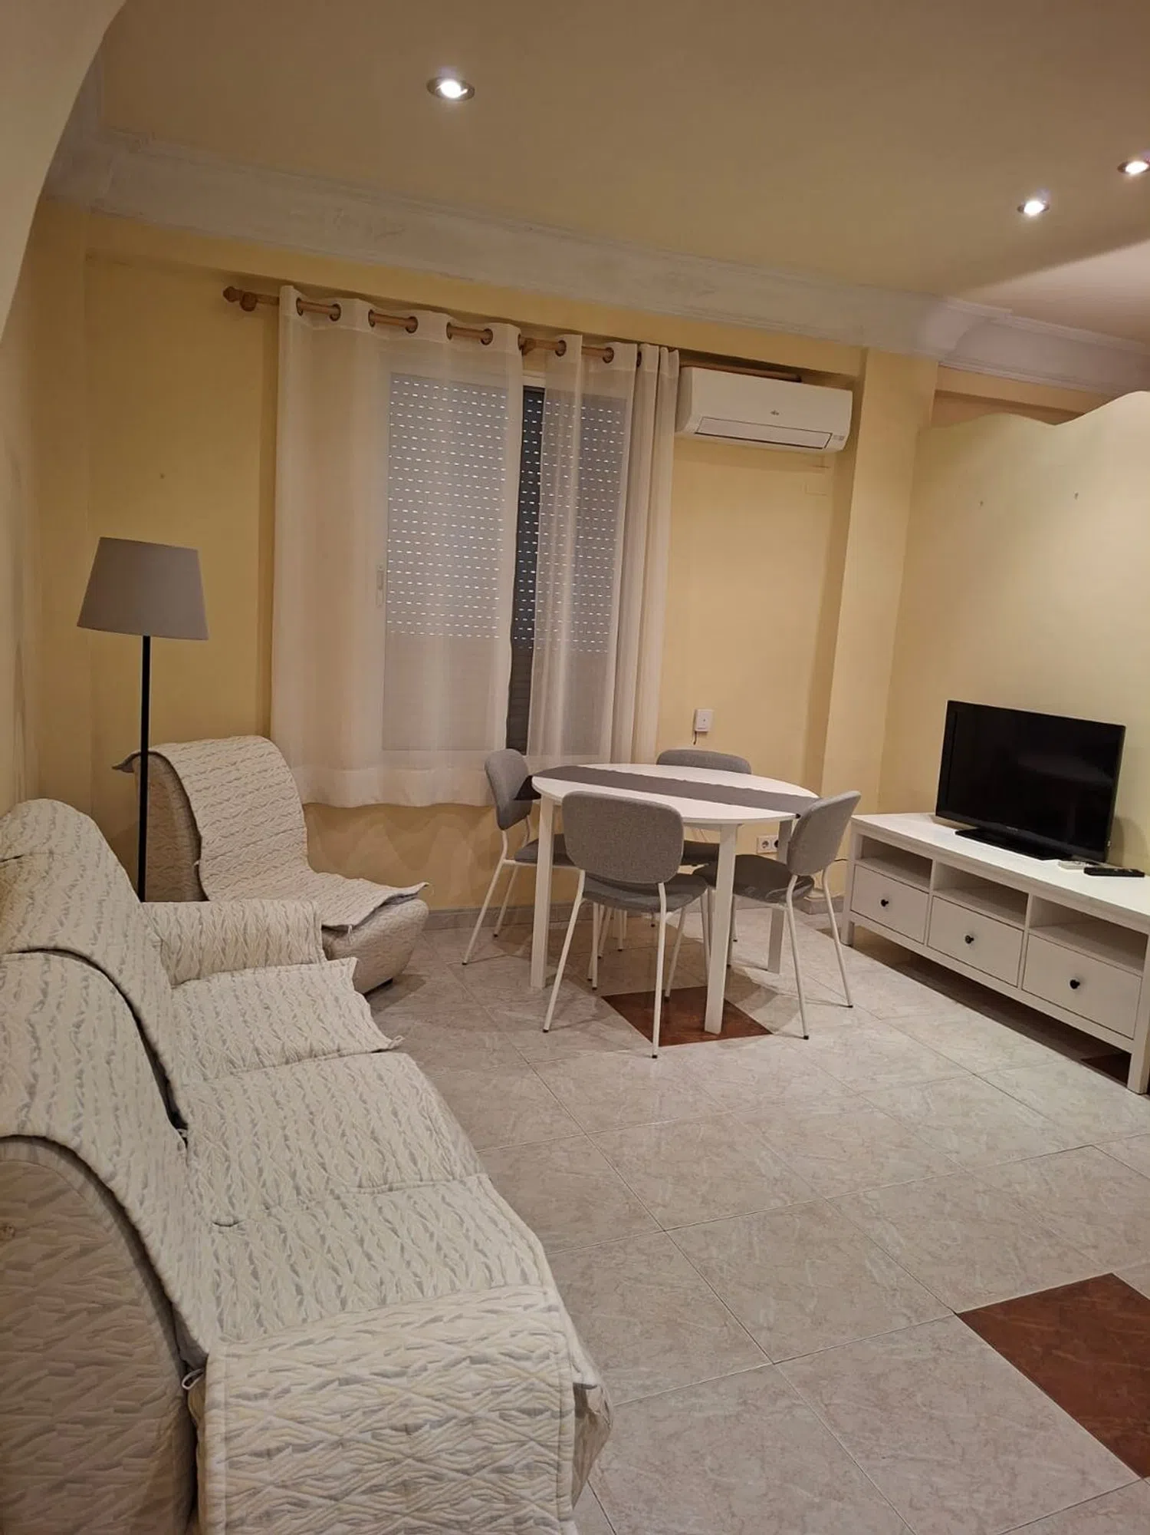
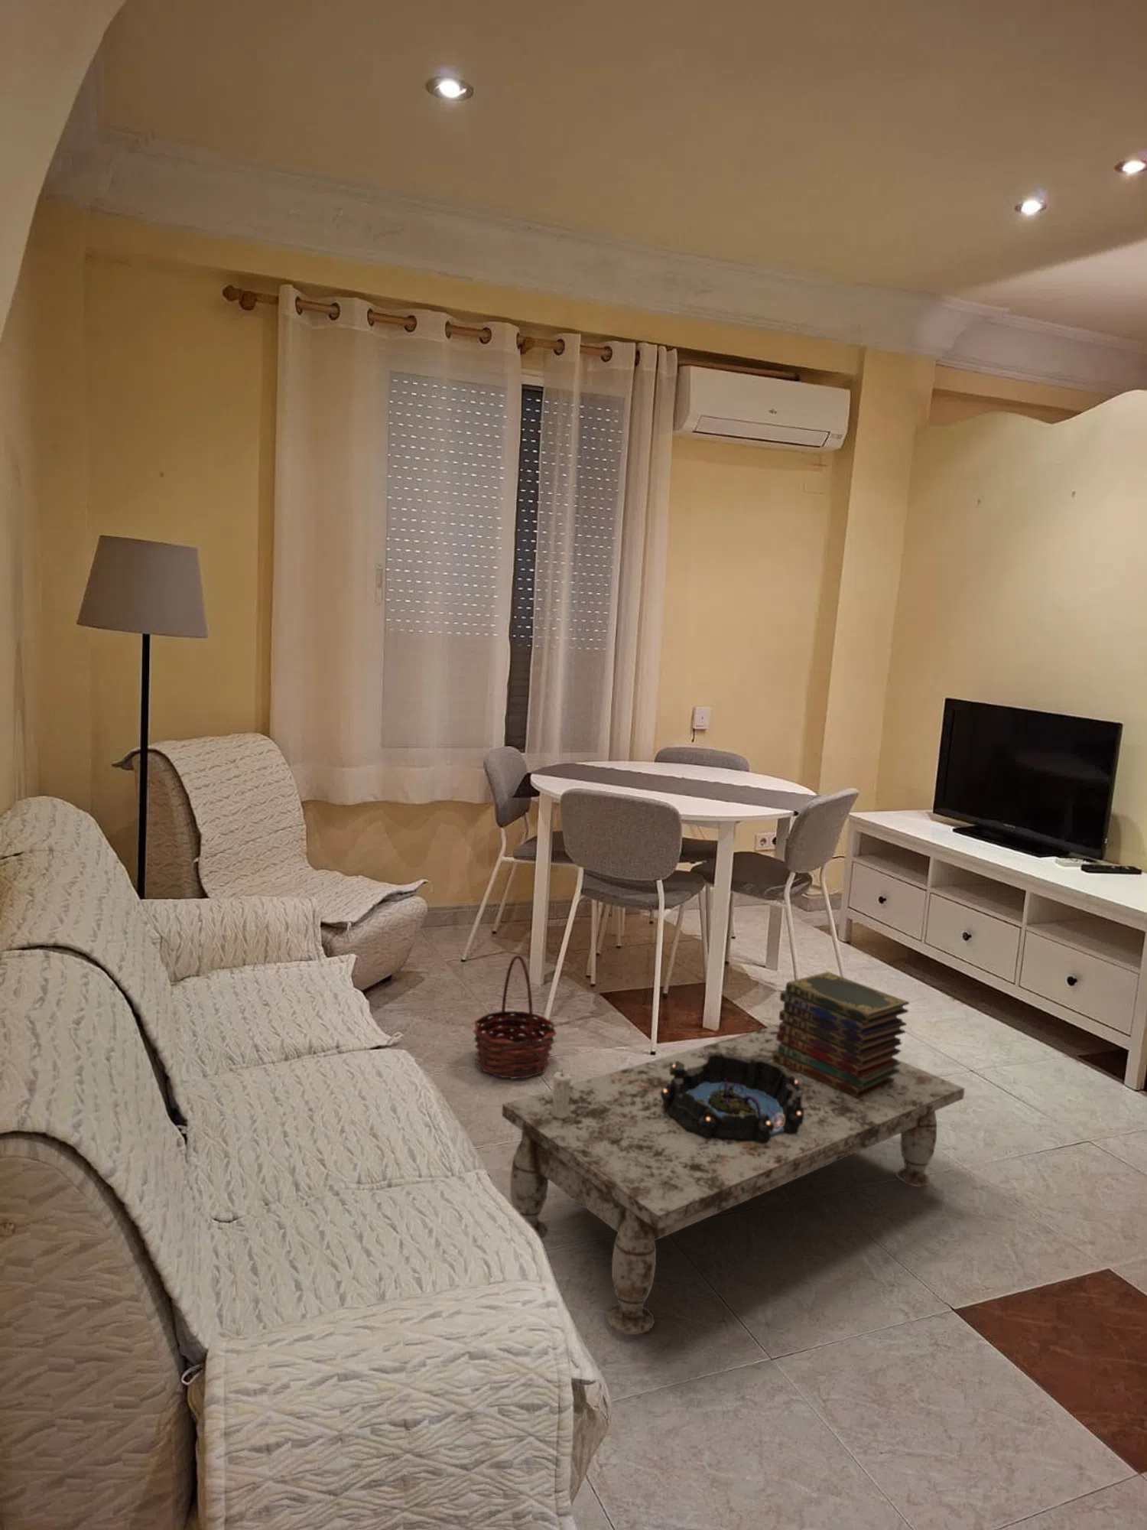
+ book stack (840, 1031)
+ coffee table (737, 1149)
+ decorative bowl (734, 1091)
+ basket (516, 1011)
+ candle (561, 1089)
